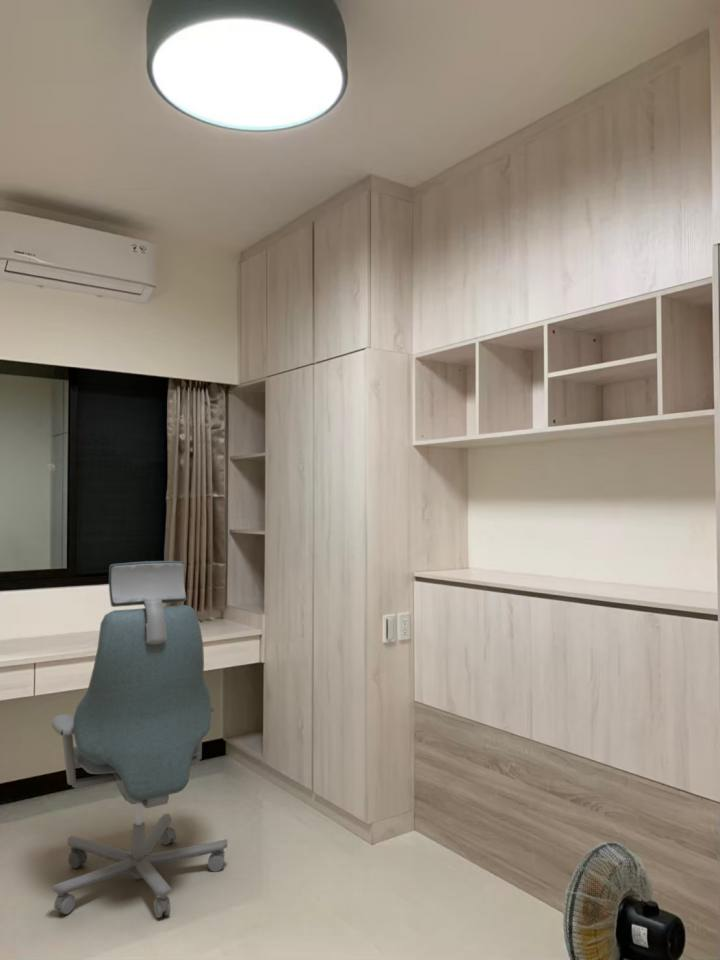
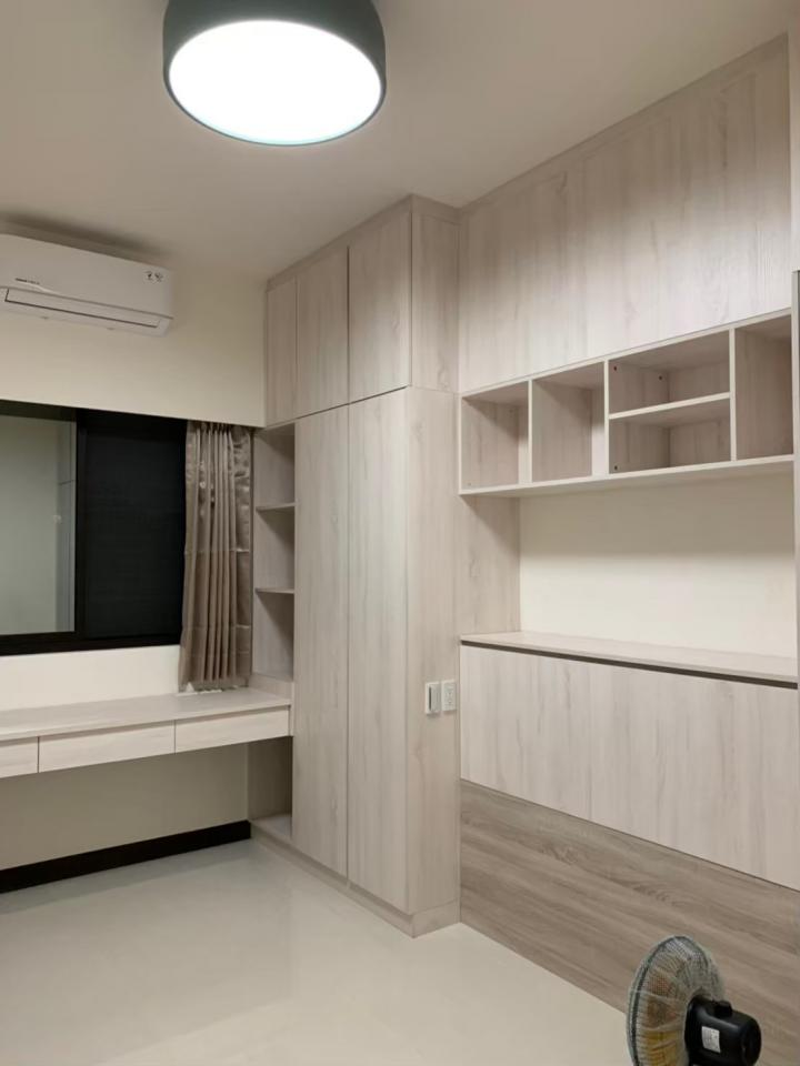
- office chair (141, 720)
